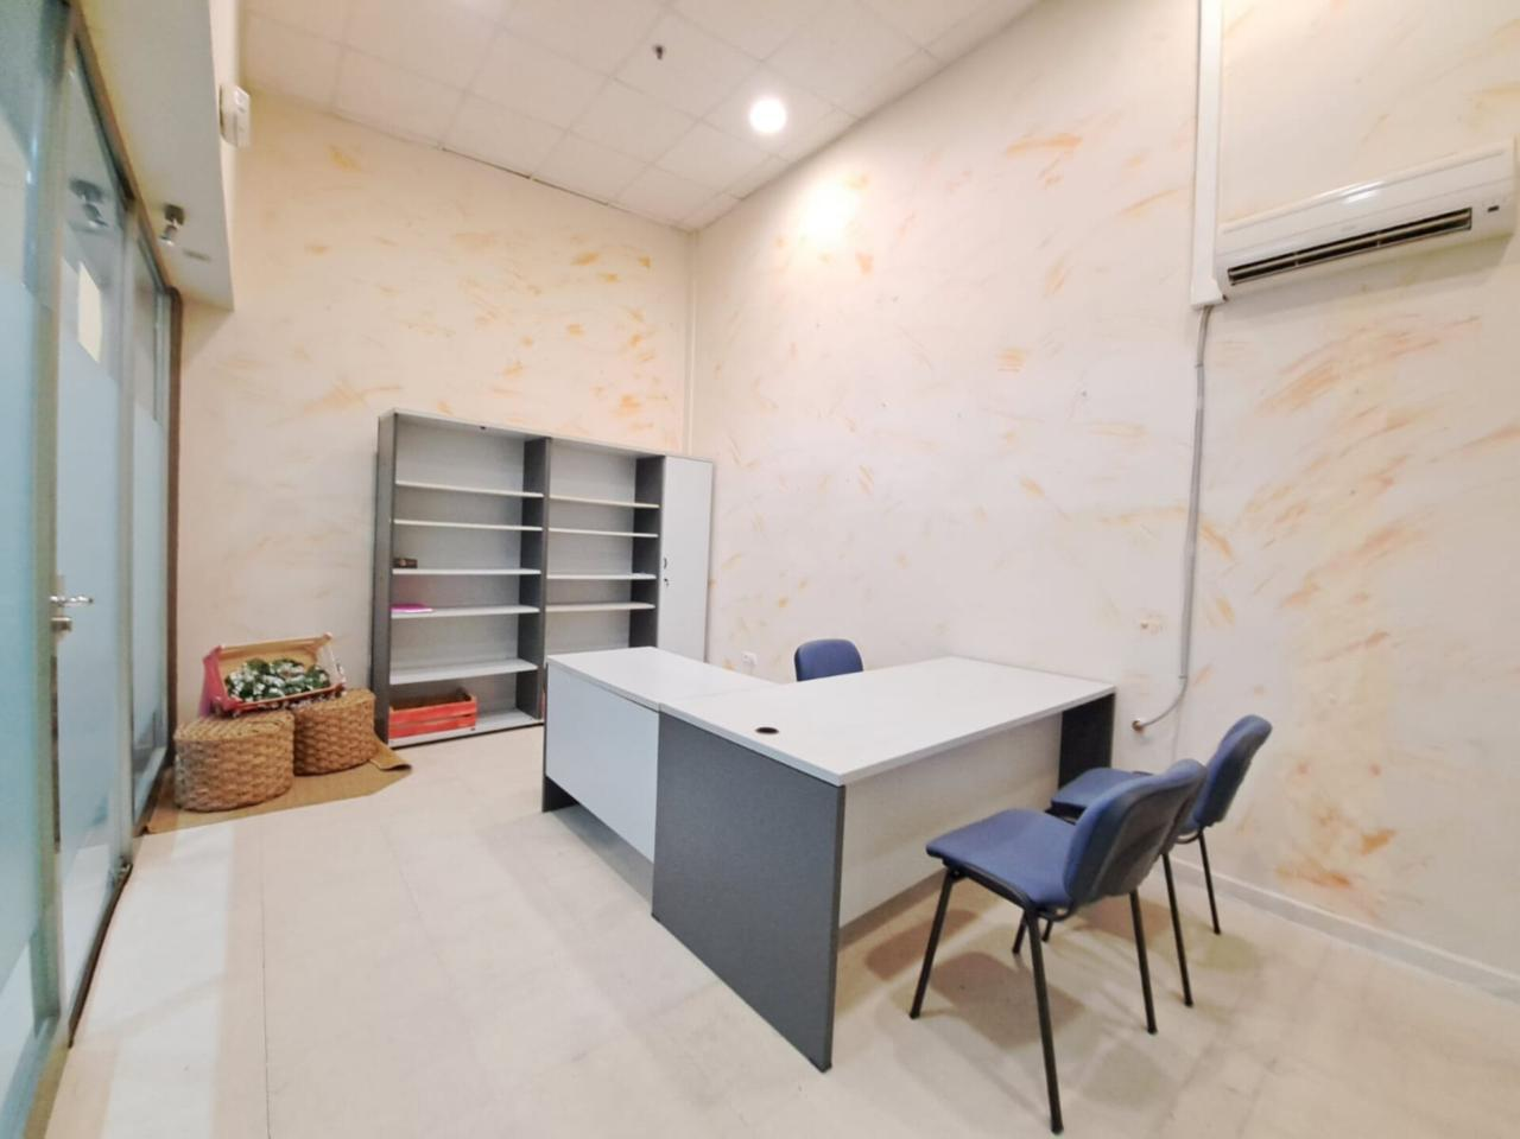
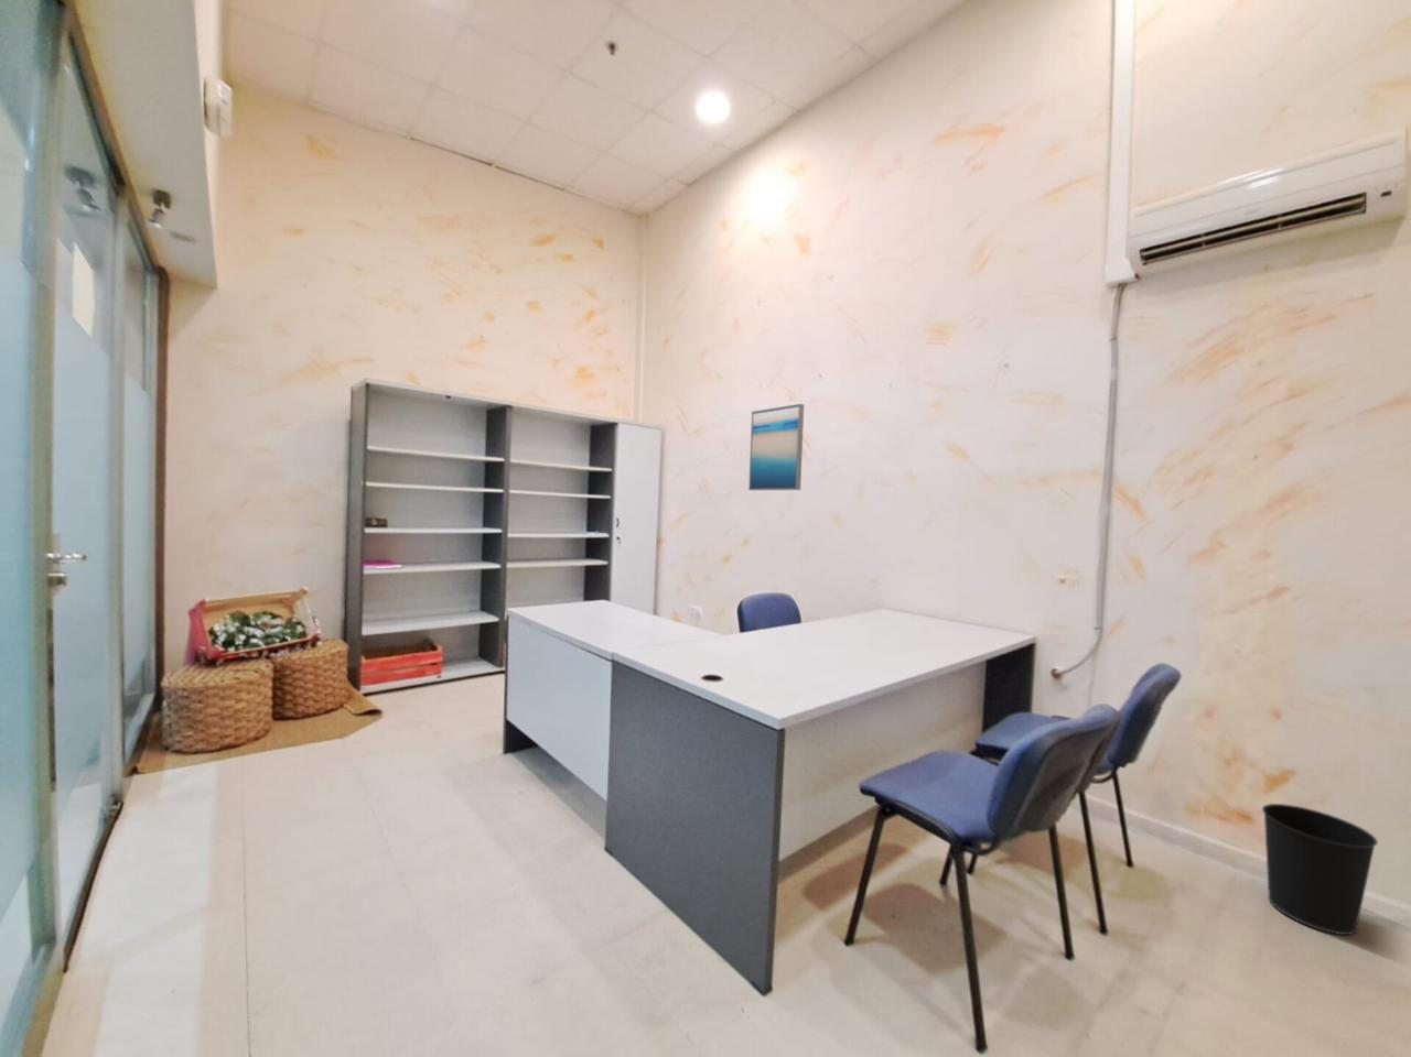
+ wastebasket (1313, 867)
+ wall art (775, 450)
